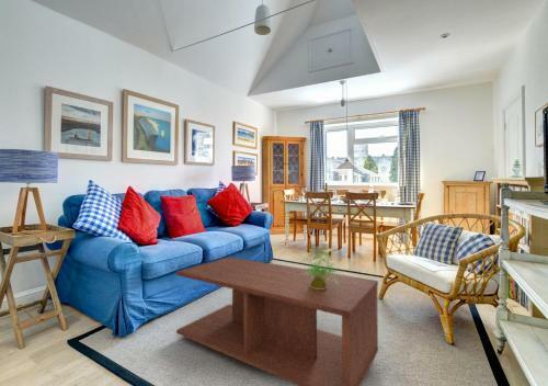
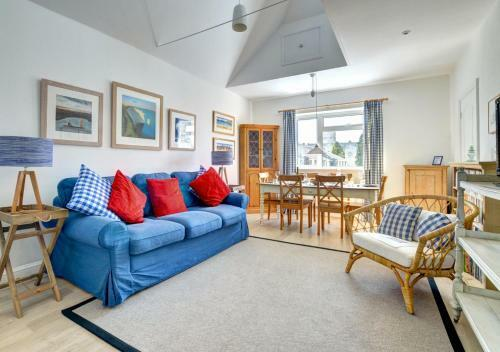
- coffee table (271, 313)
- potted plant (320, 261)
